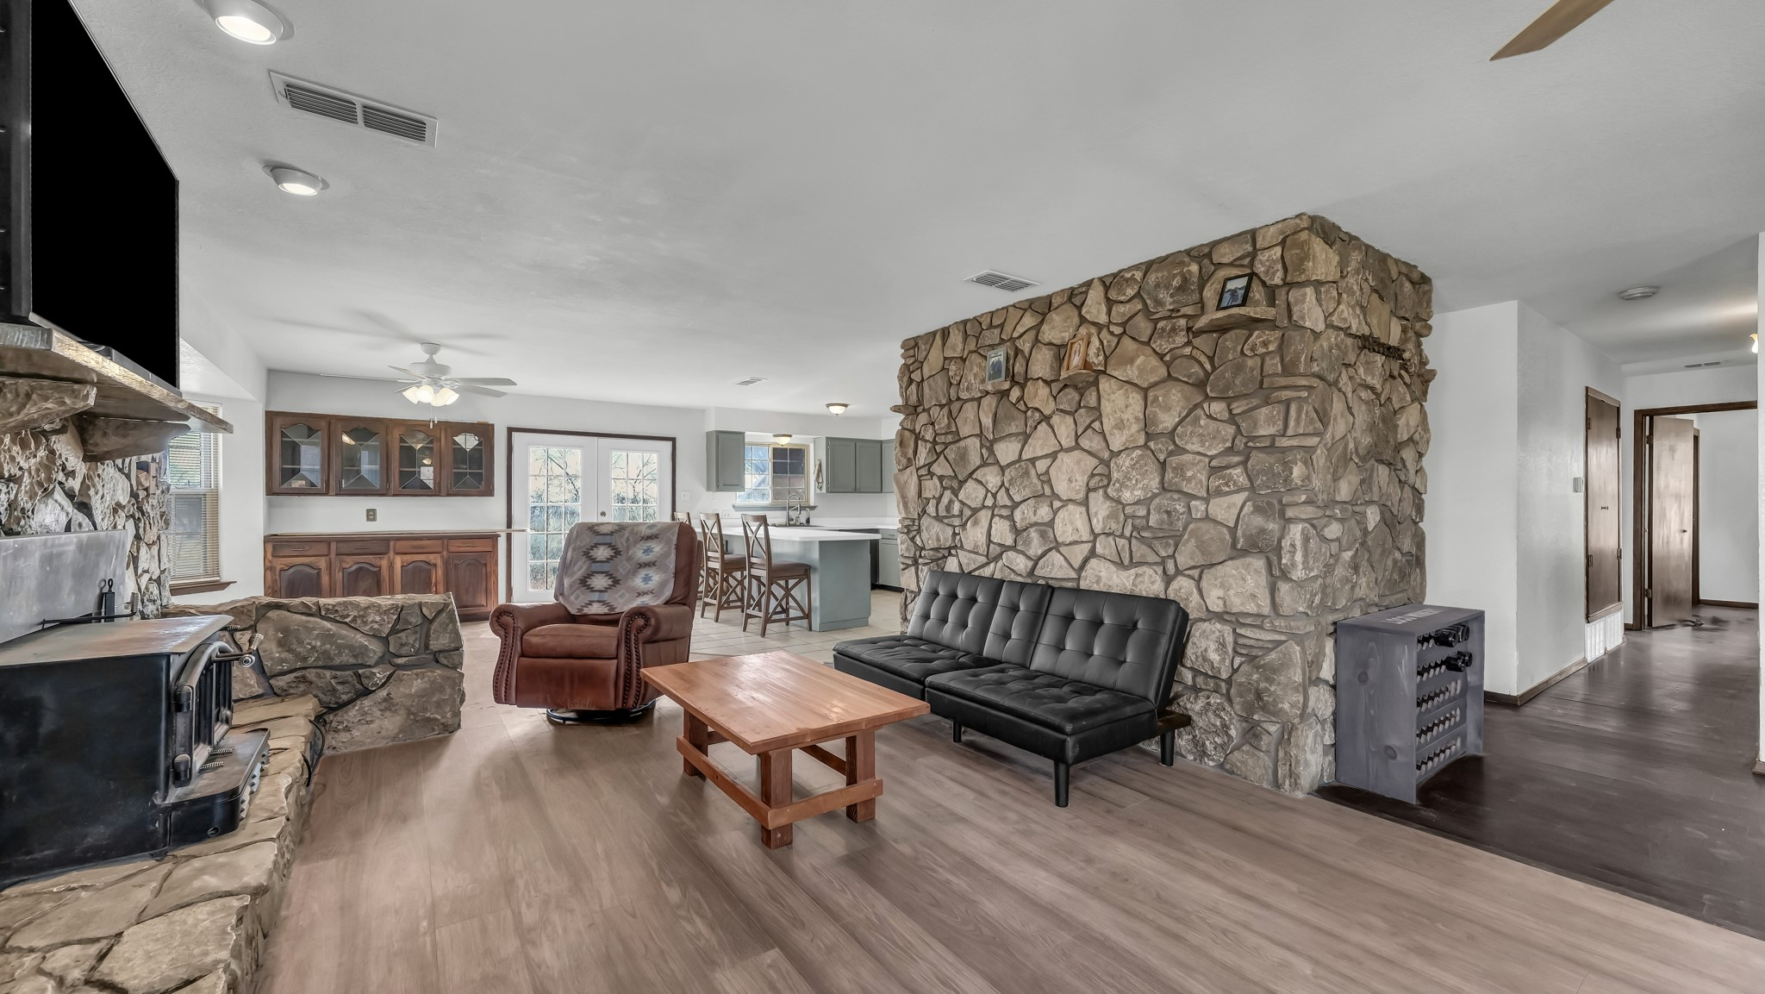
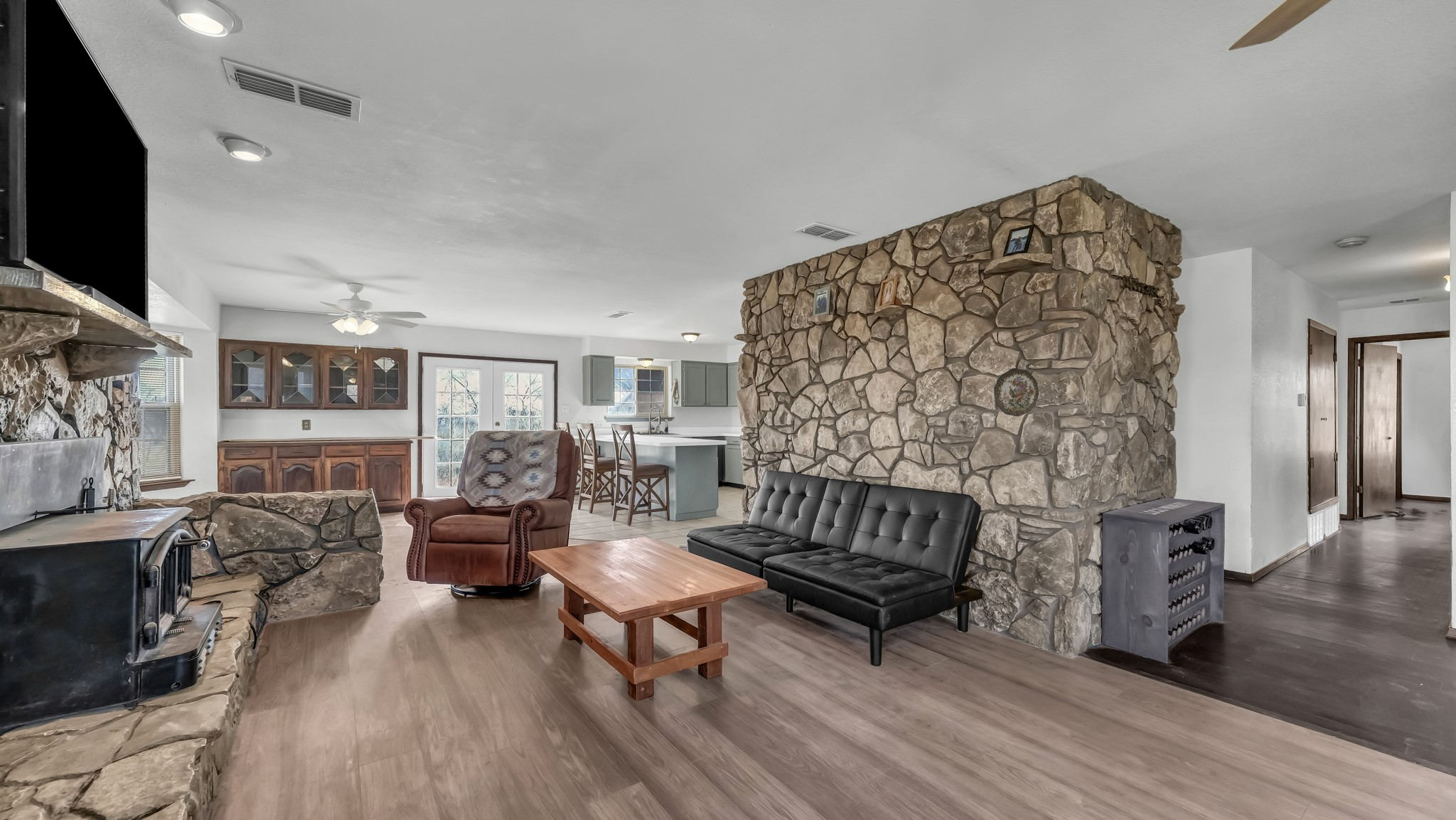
+ decorative plate (1017, 392)
